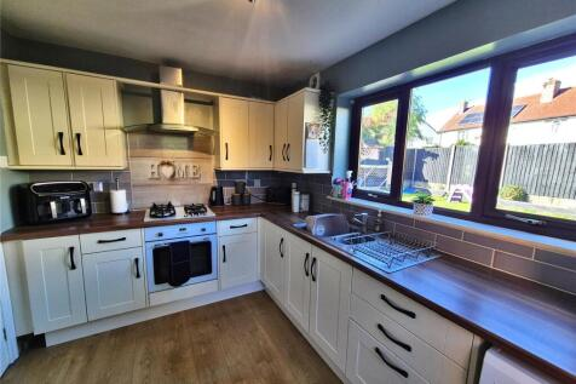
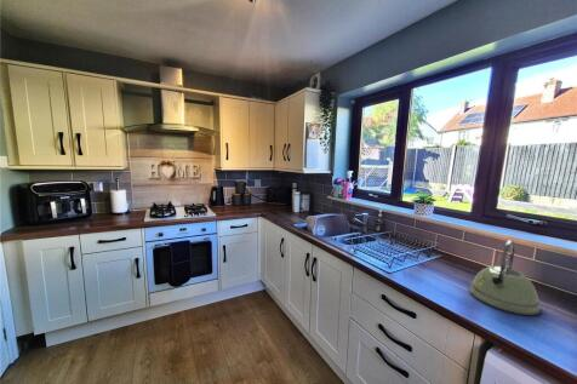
+ kettle (504, 270)
